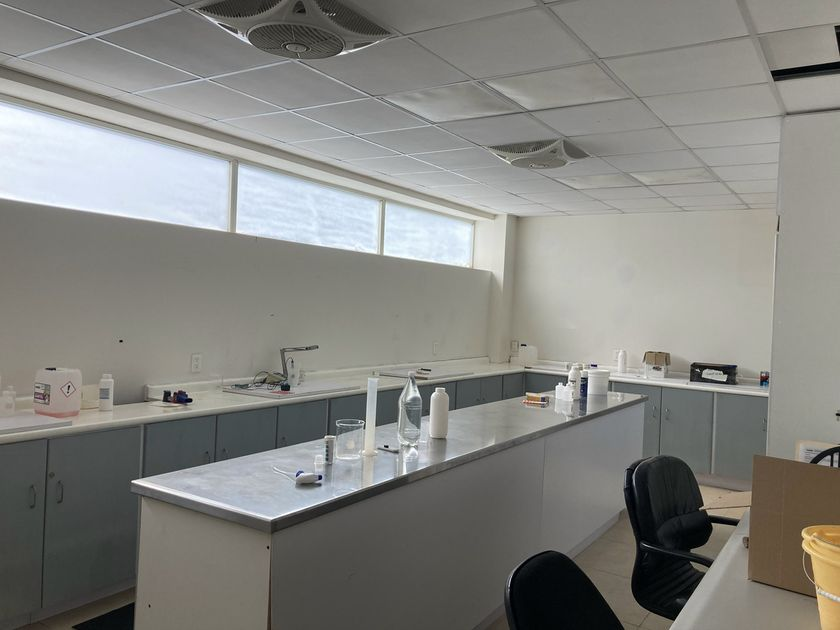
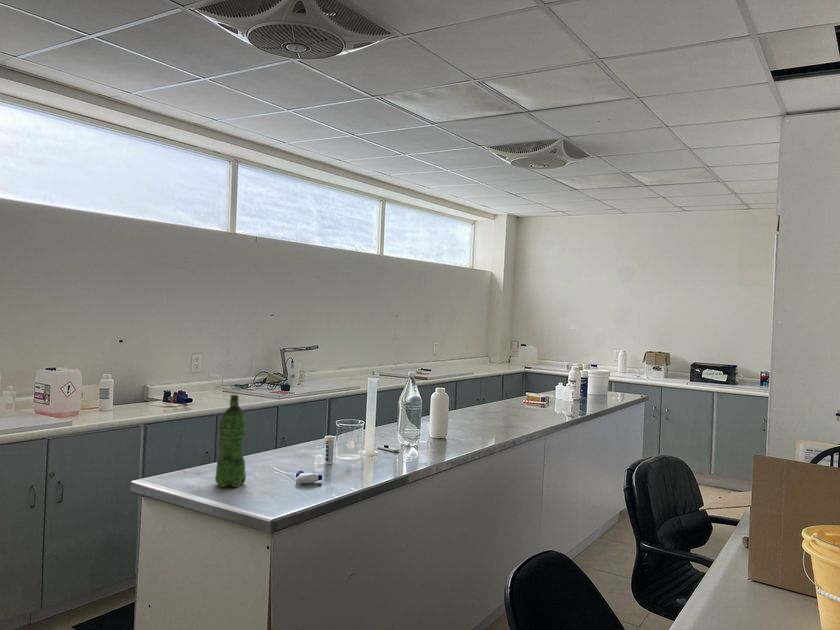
+ plastic bottle (232, 439)
